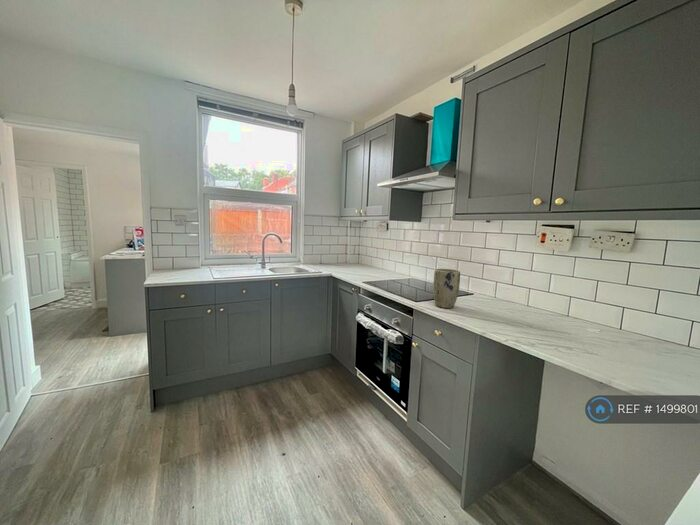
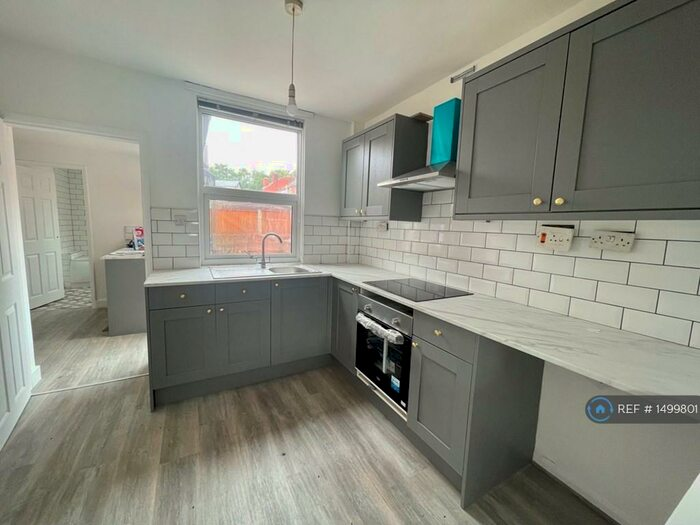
- plant pot (445, 288)
